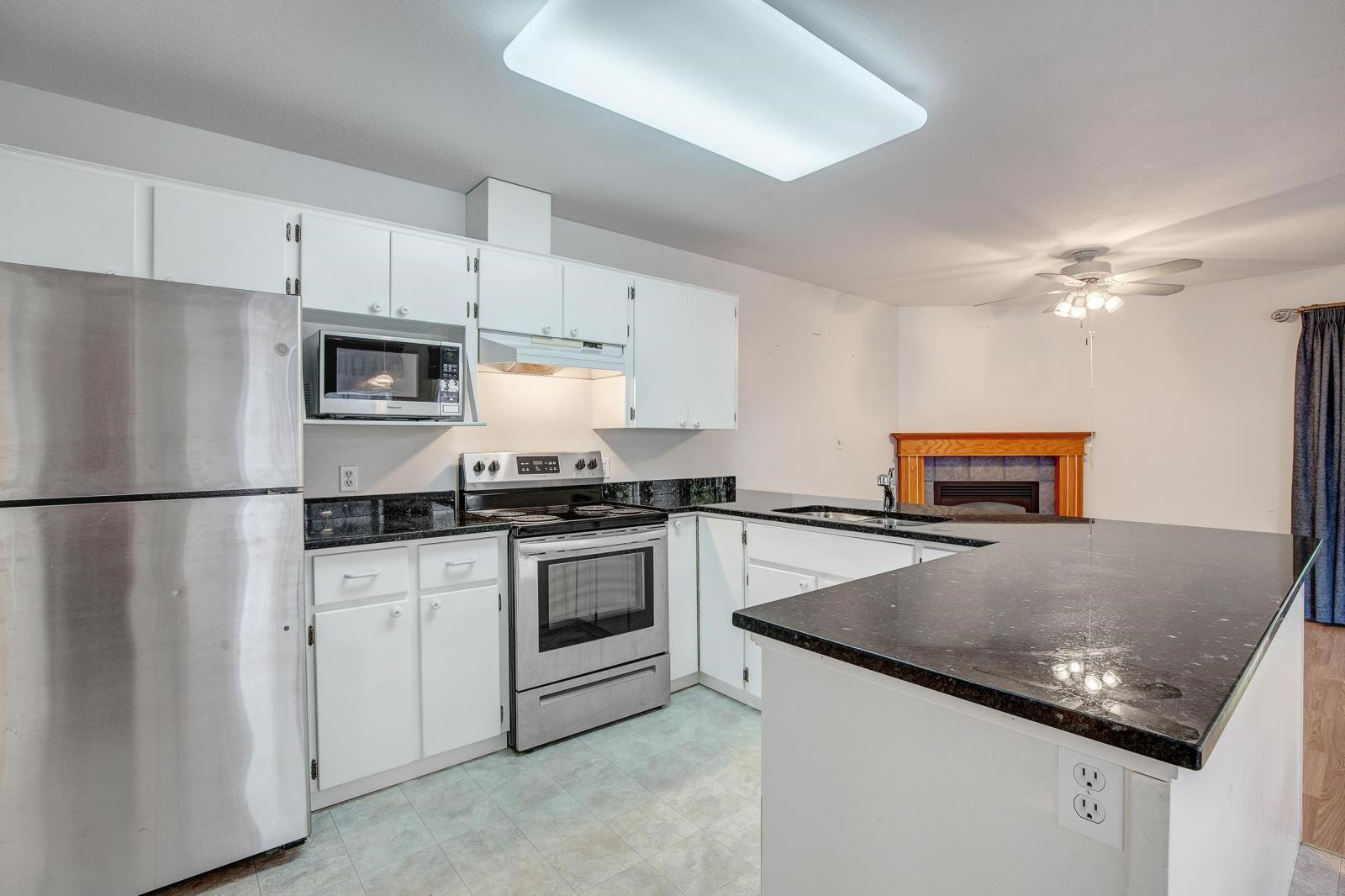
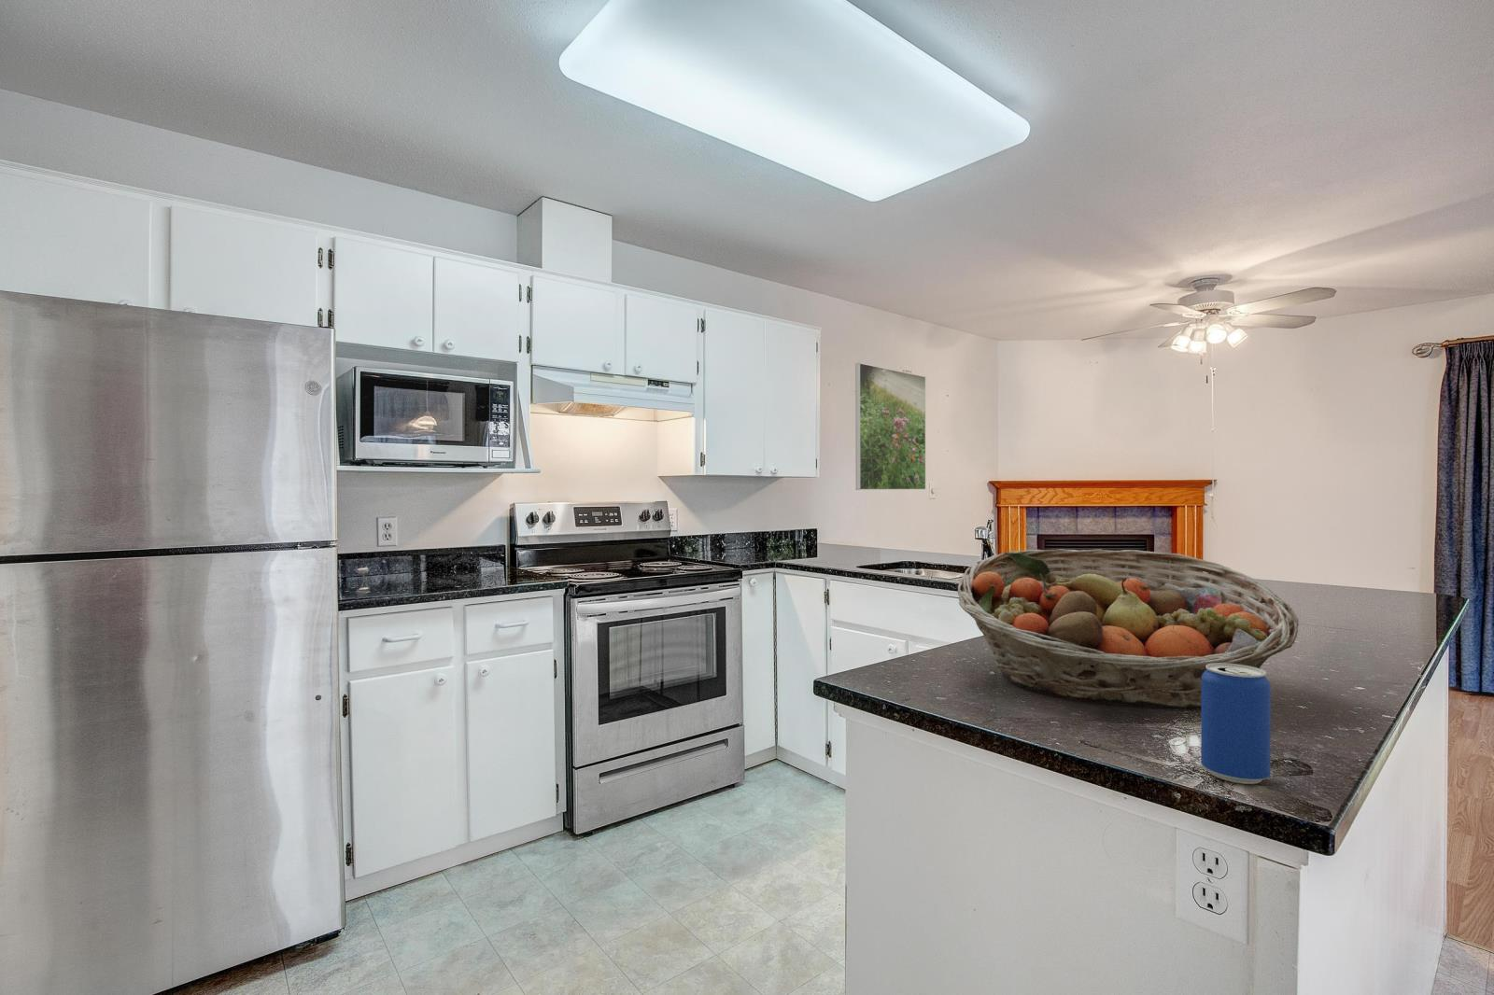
+ fruit basket (1111, 619)
+ beverage can (1234, 722)
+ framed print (893, 430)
